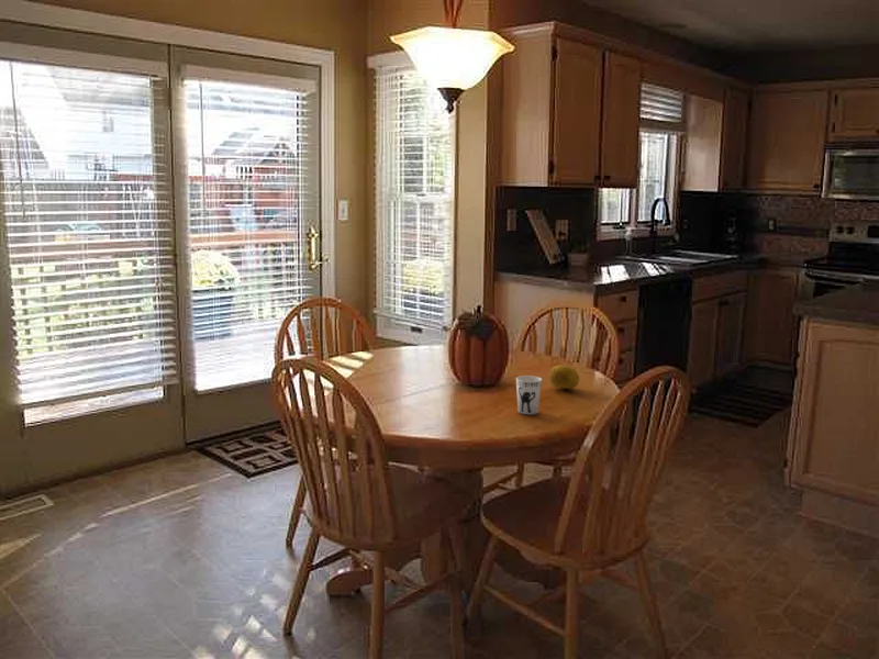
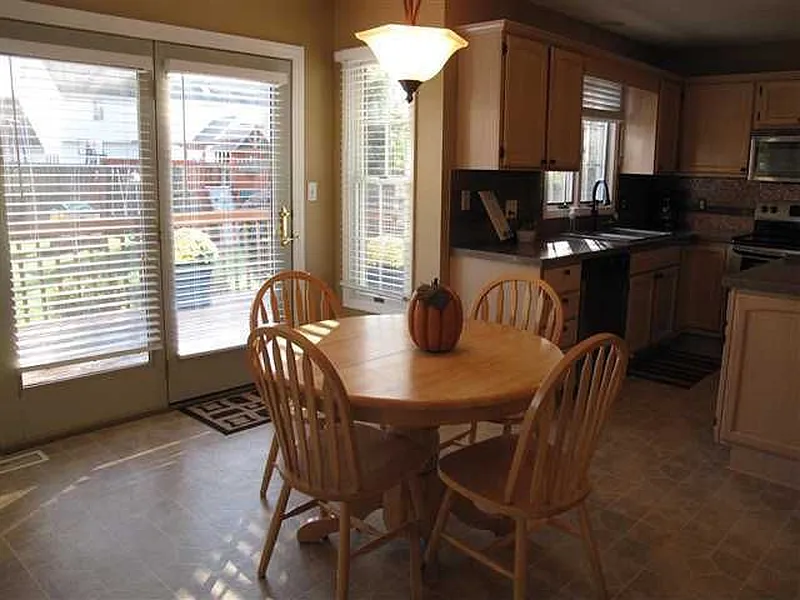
- fruit (563, 377)
- cup (527, 394)
